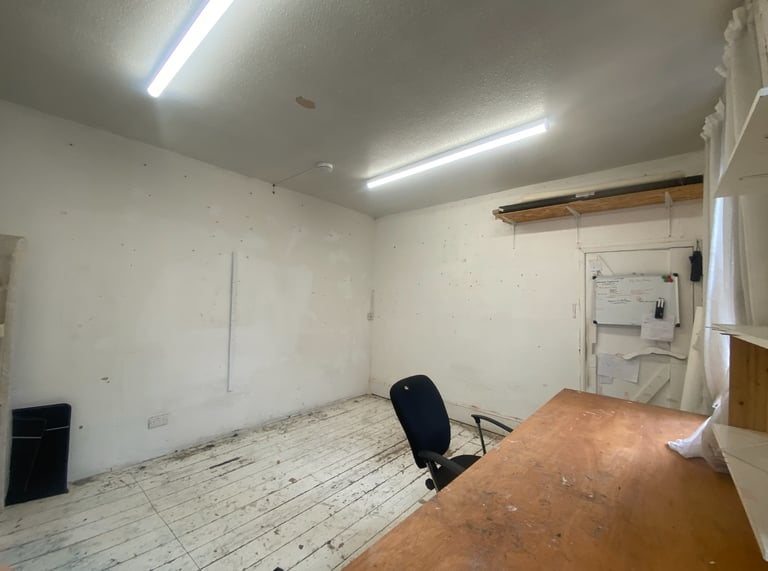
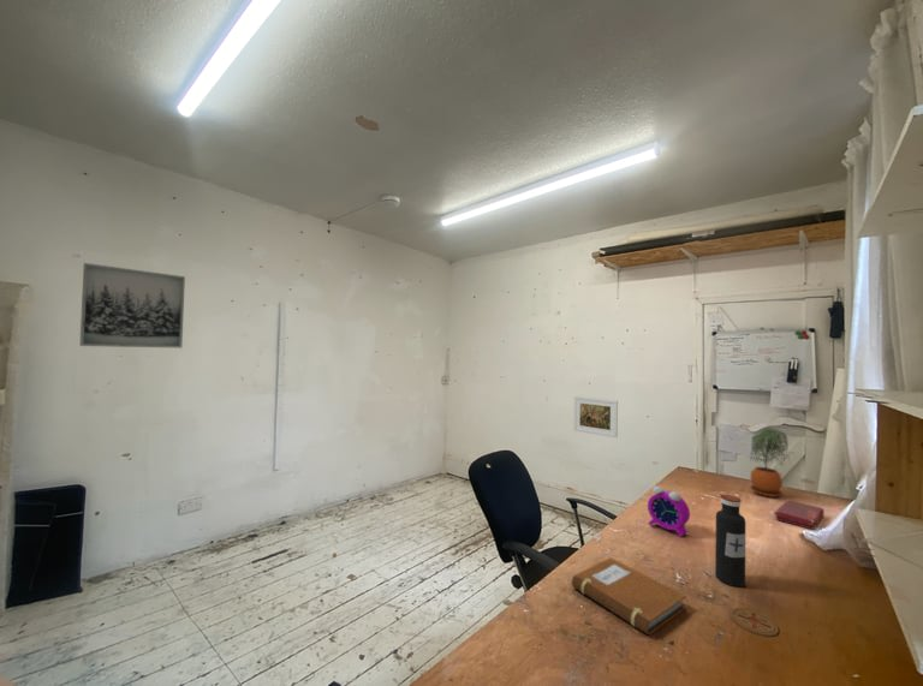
+ coaster (754, 621)
+ wall art (136, 308)
+ book (799, 513)
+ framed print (595, 416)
+ potted plant (768, 460)
+ alarm clock (667, 506)
+ notebook (624, 590)
+ water bottle (730, 538)
